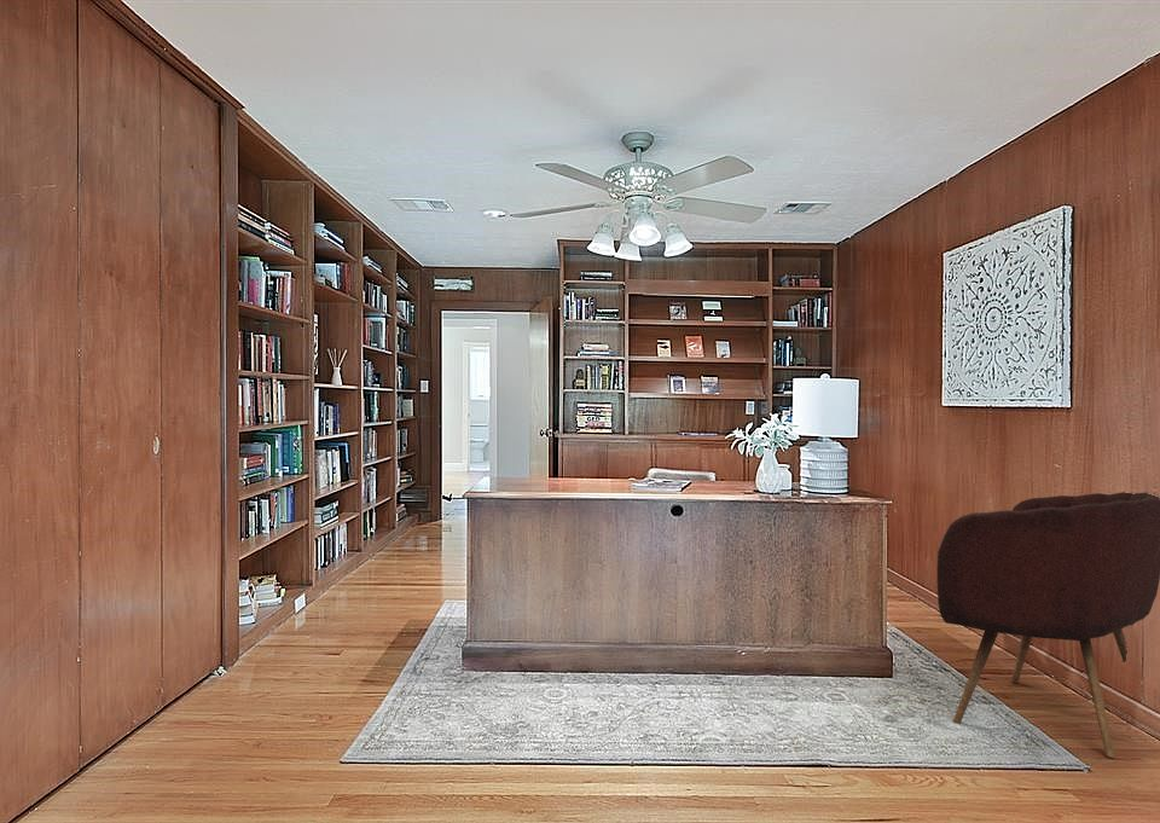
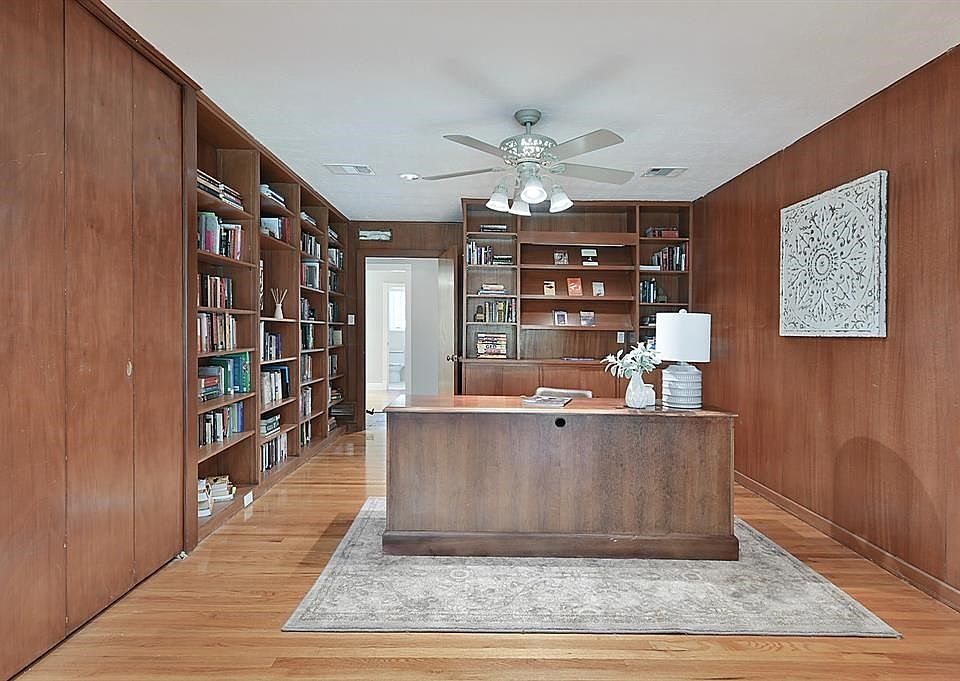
- armchair (1033, 601)
